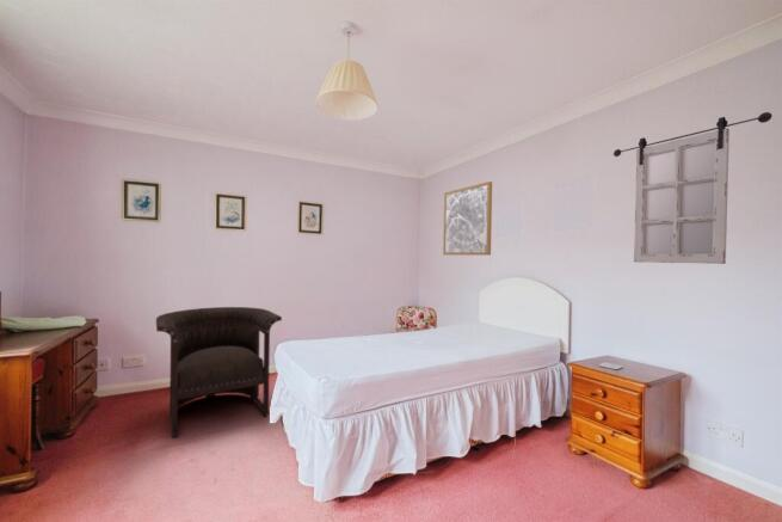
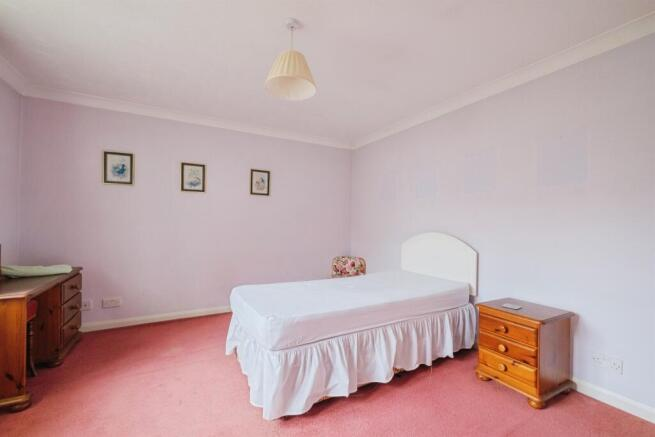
- wall art (466, 221)
- armchair (215, 361)
- home mirror (677, 195)
